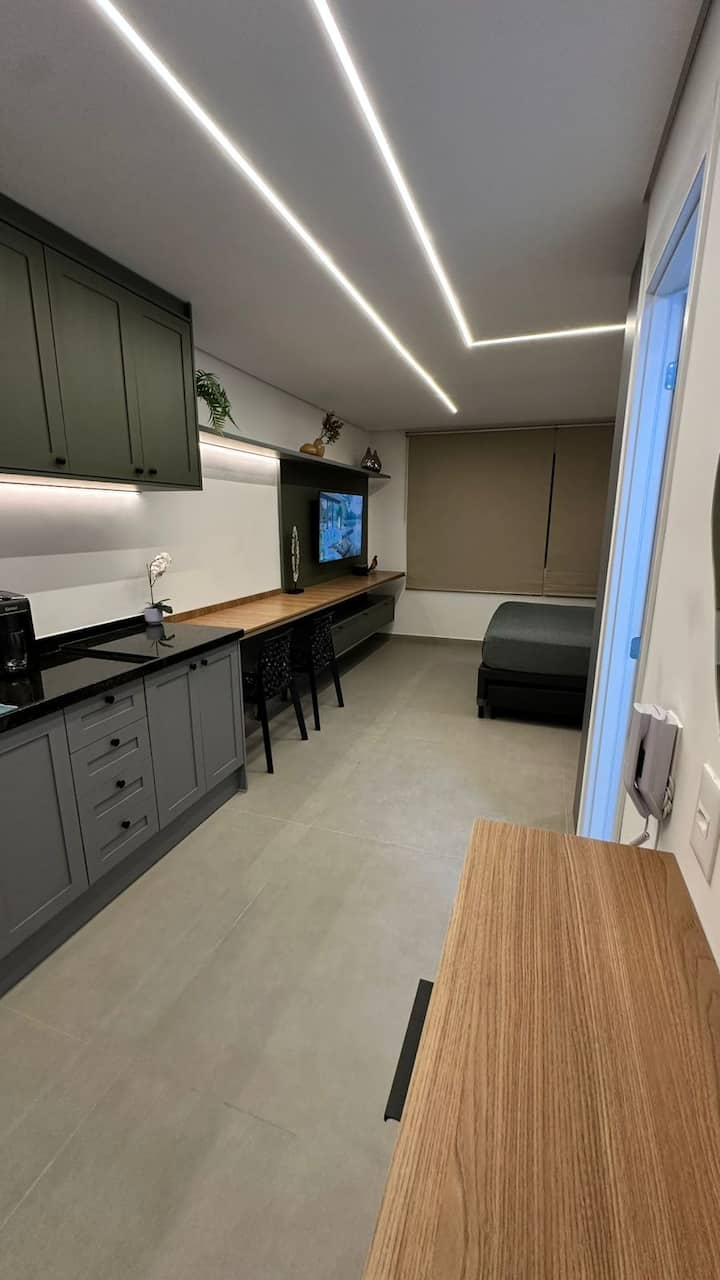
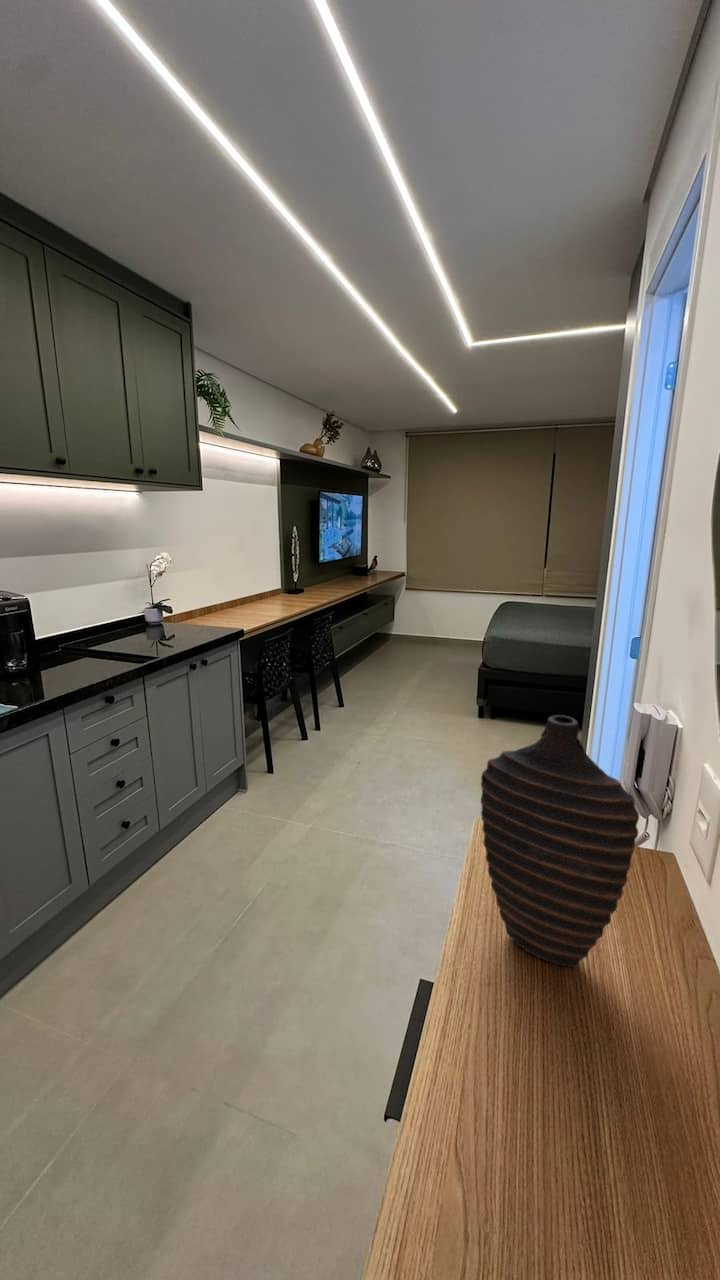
+ decorative vase (550, 839)
